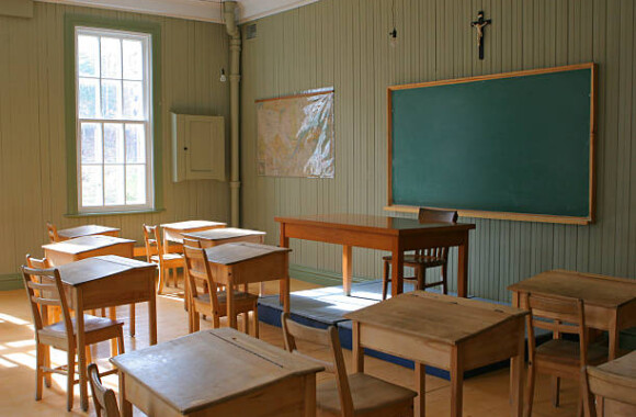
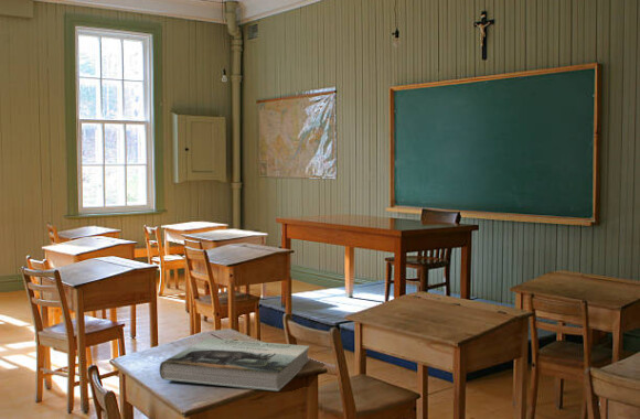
+ book (237, 362)
